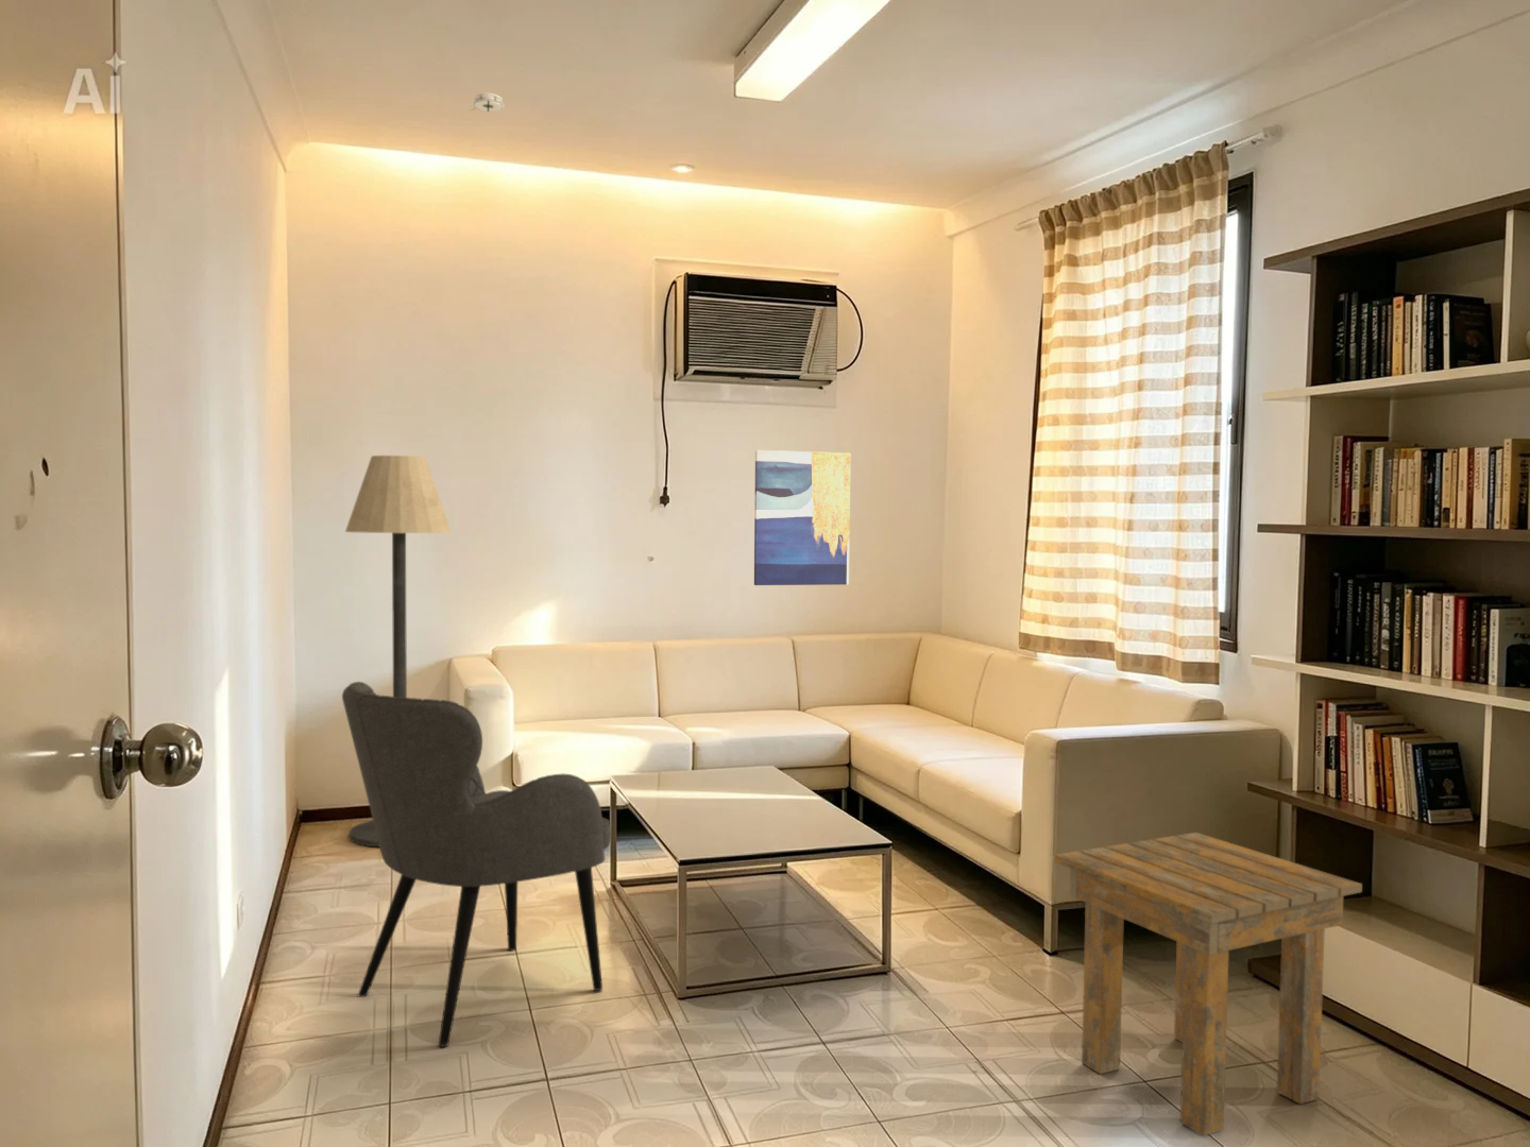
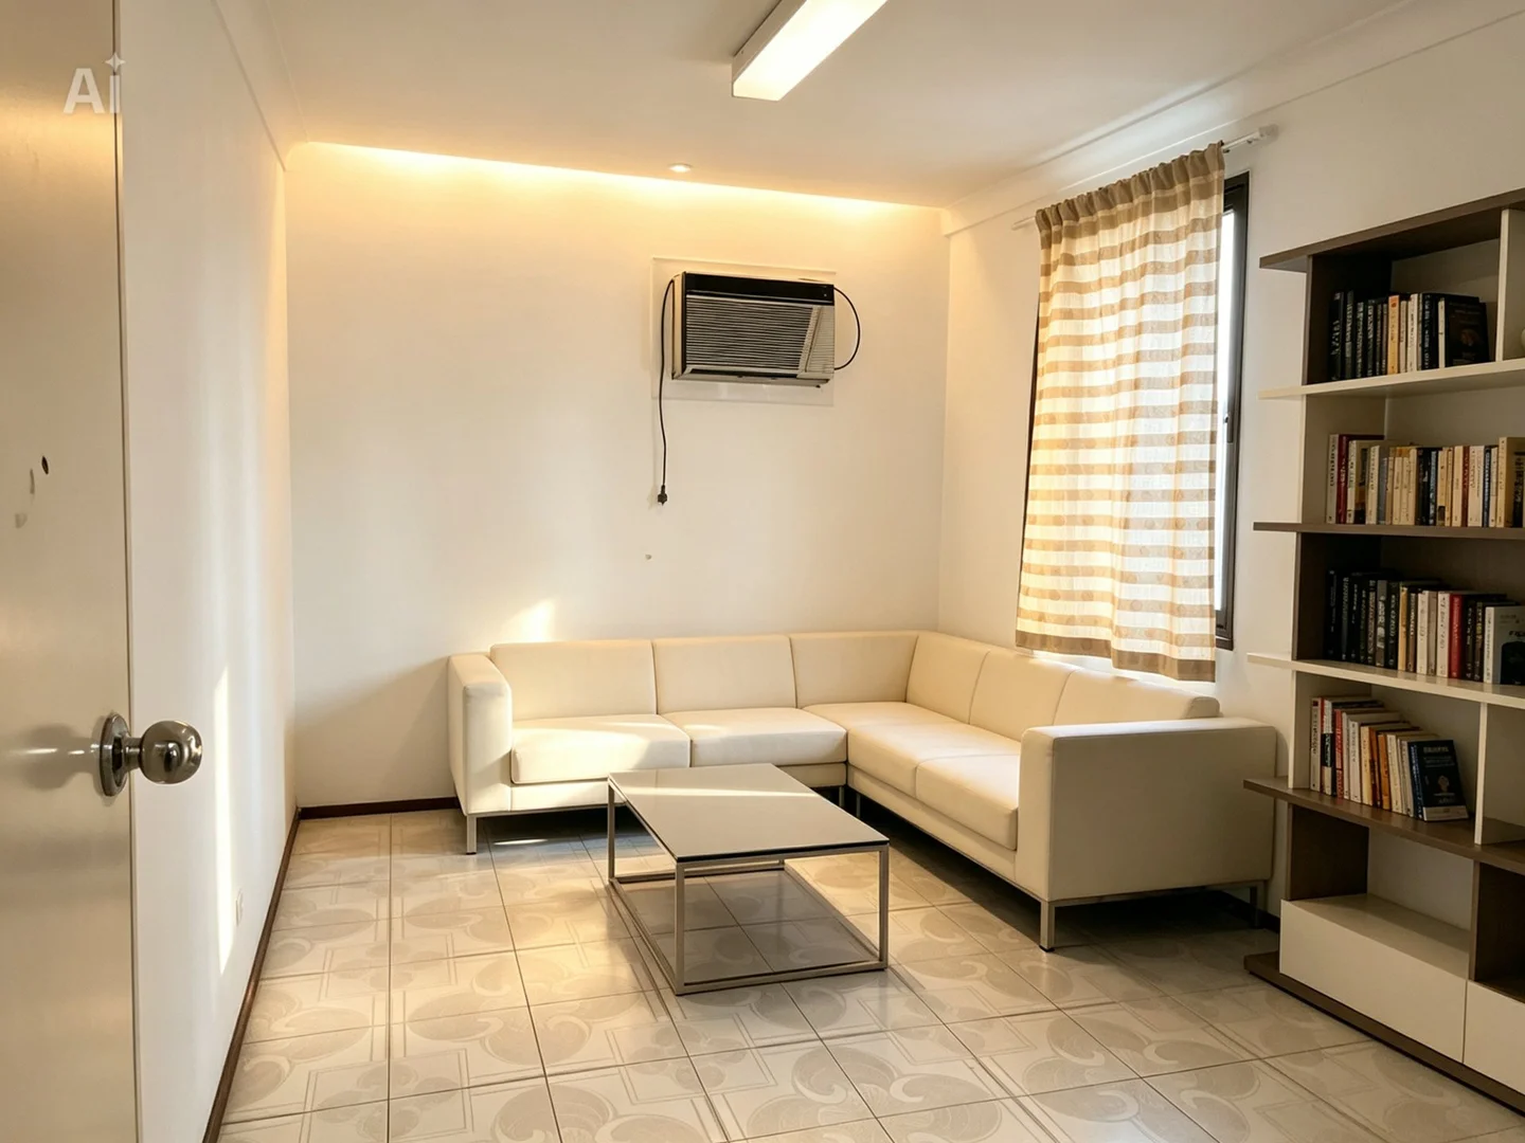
- side table (1200, 975)
- smoke detector (487, 102)
- wall art (802, 518)
- armchair (482, 837)
- floor lamp (400, 646)
